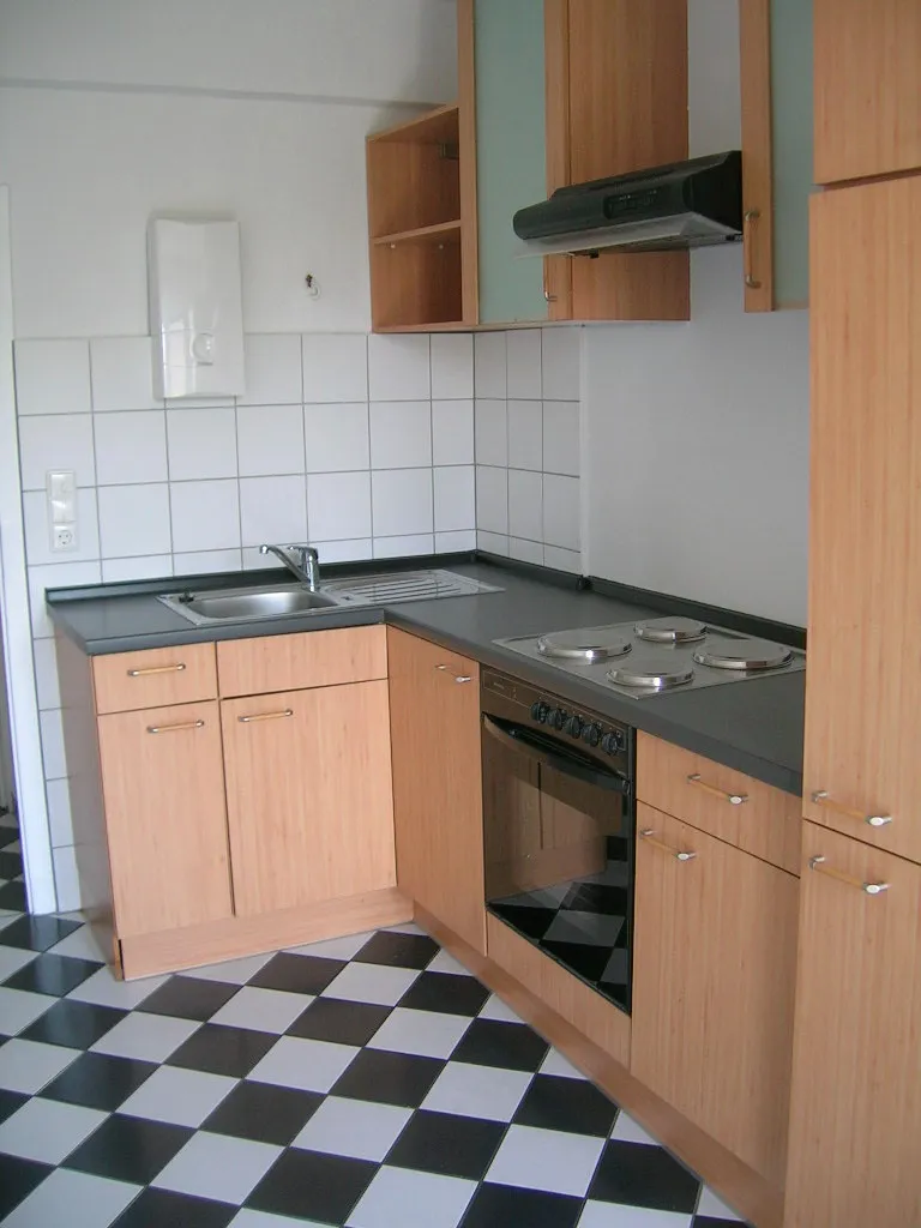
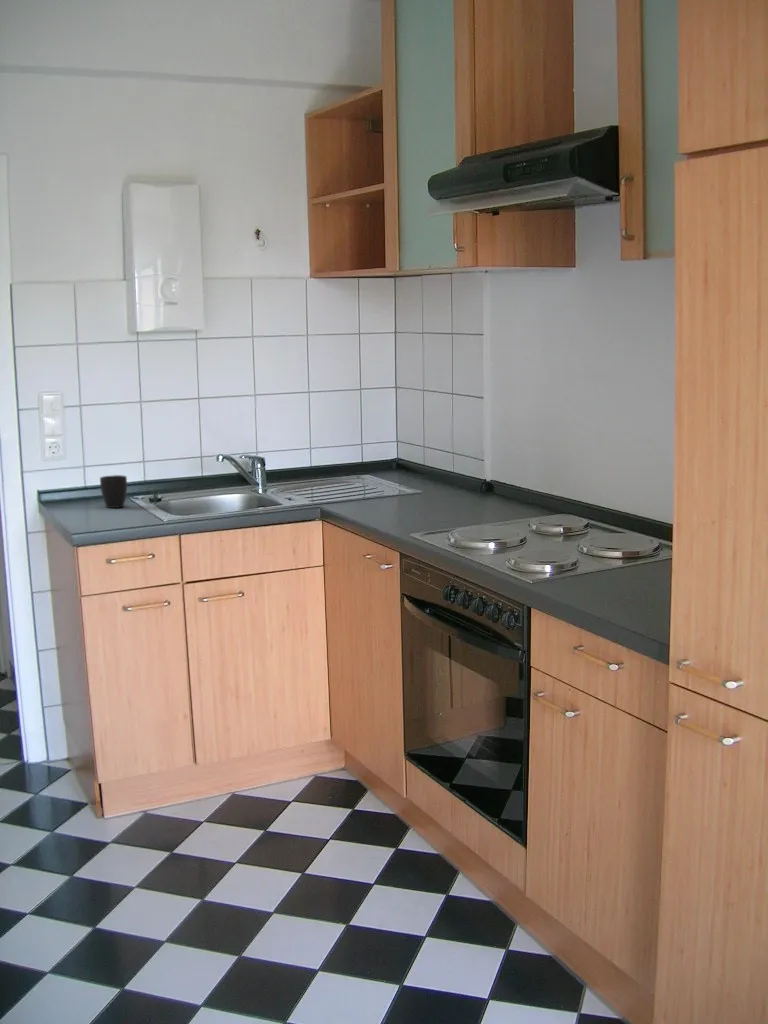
+ mug (113, 491)
